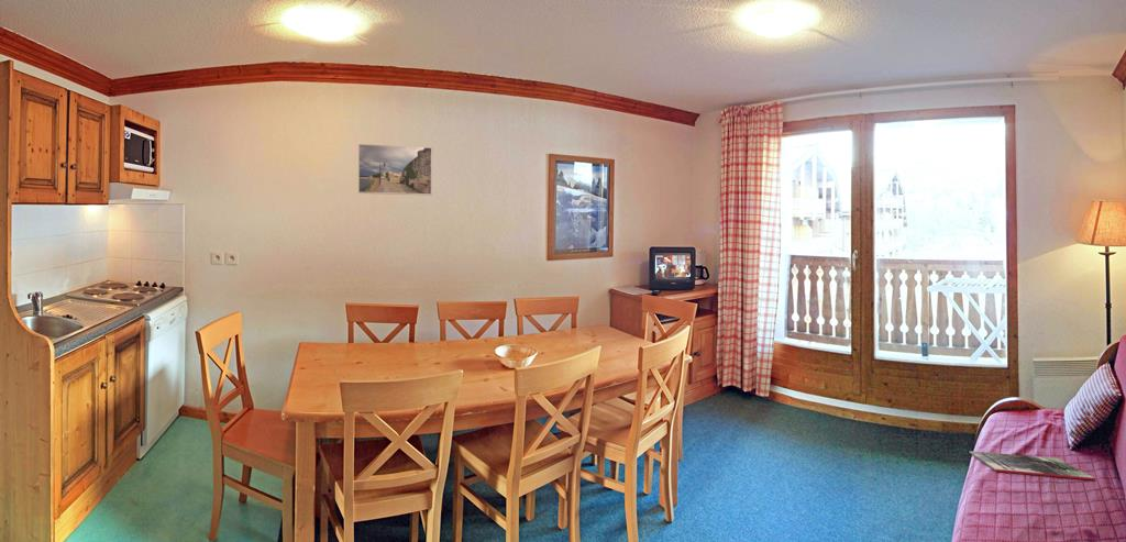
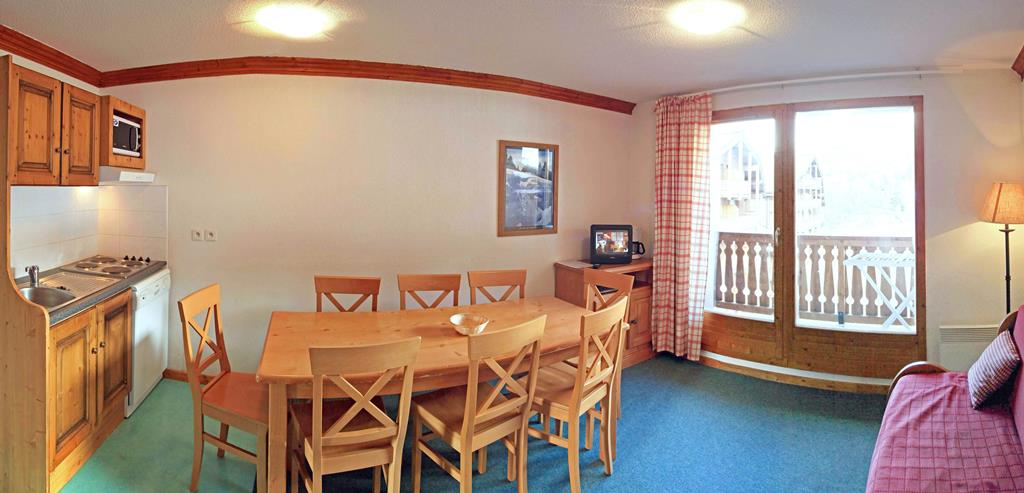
- magazine (1027, 464)
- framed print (396, 169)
